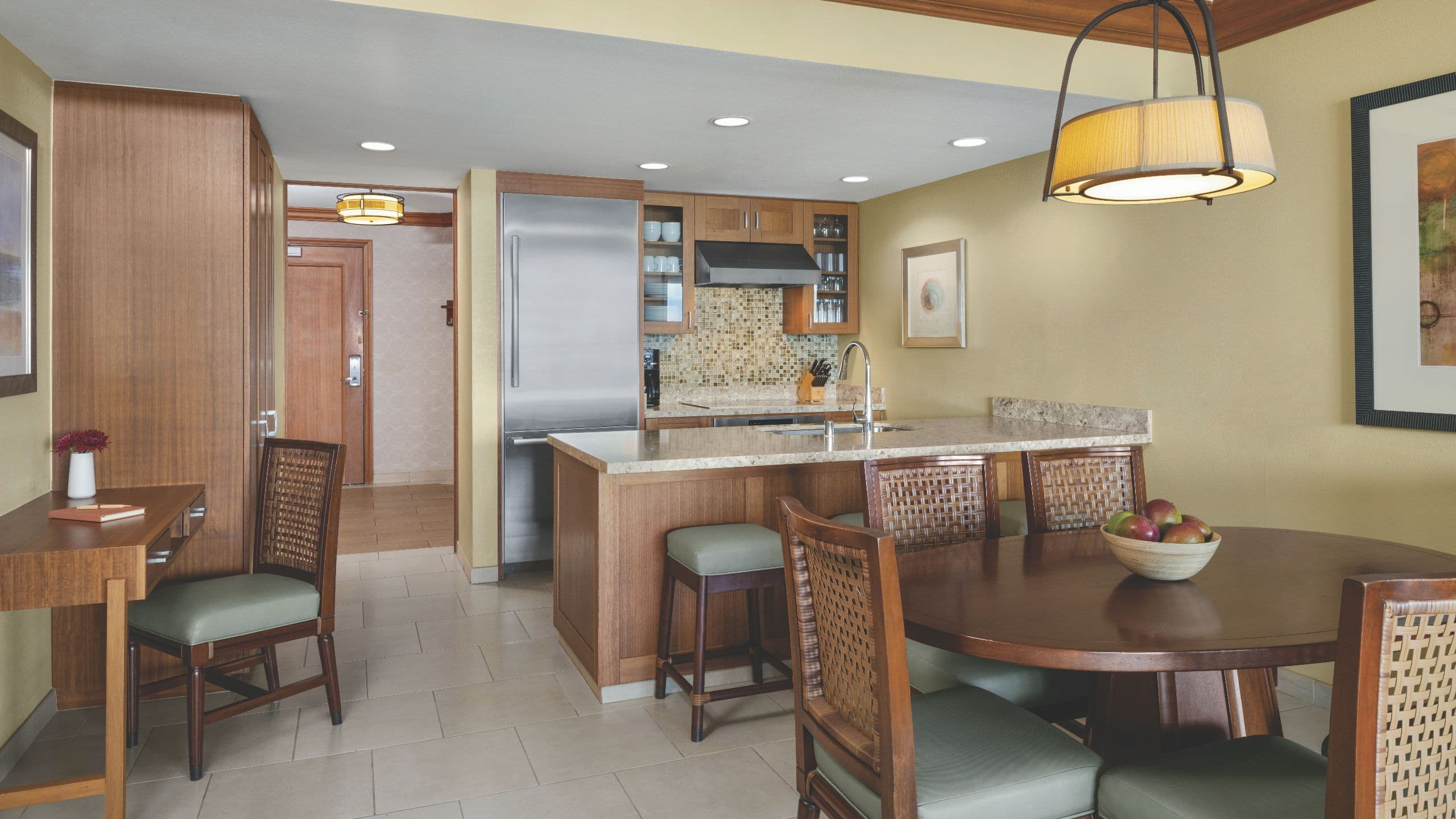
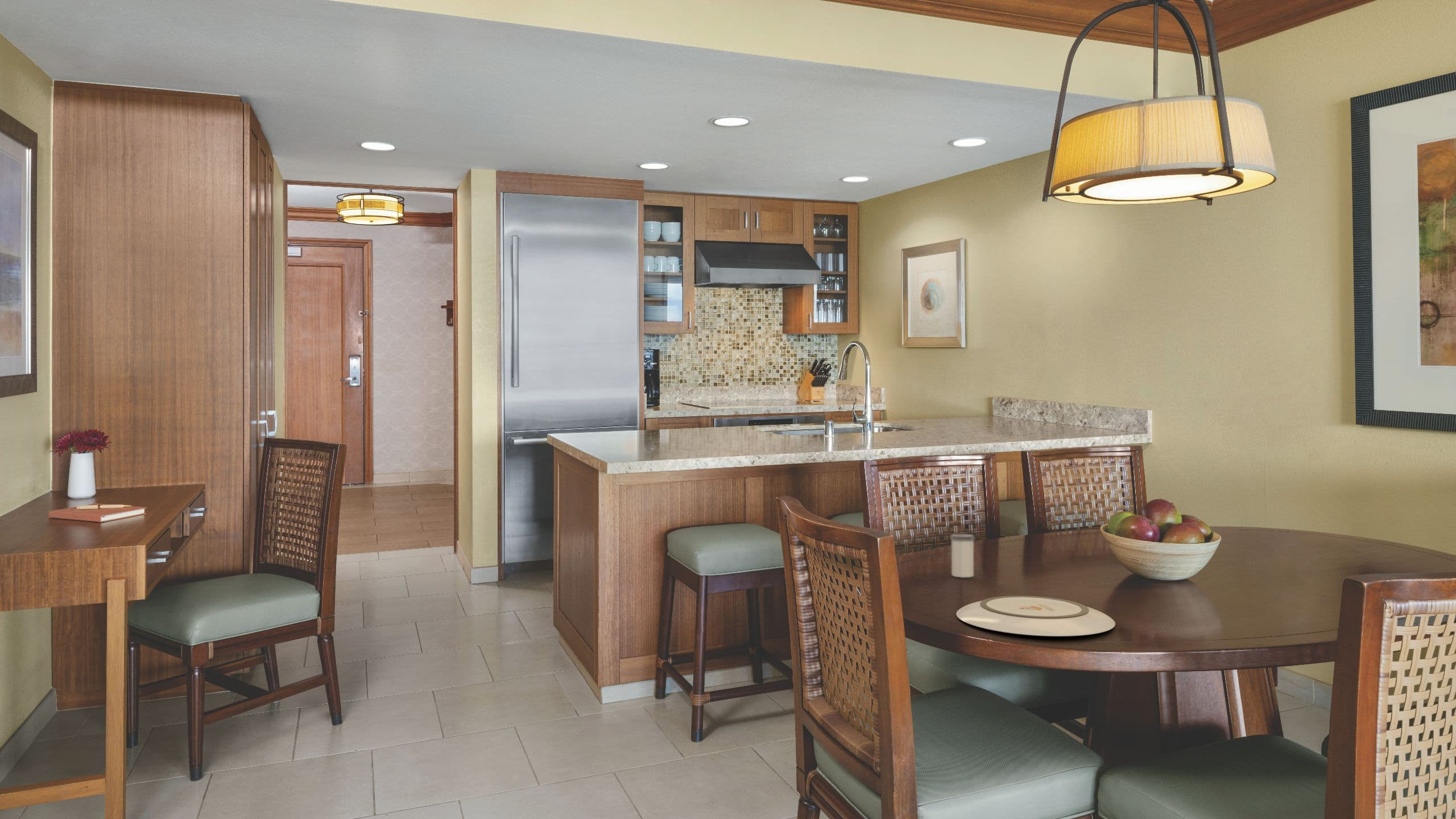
+ plate (1033, 612)
+ salt shaker (962, 555)
